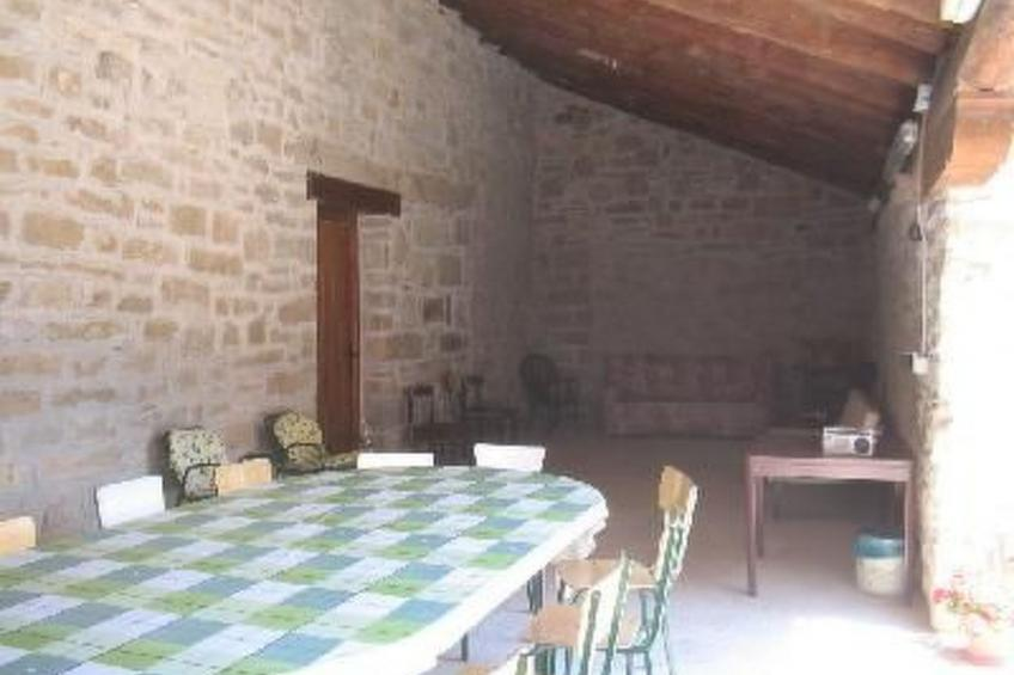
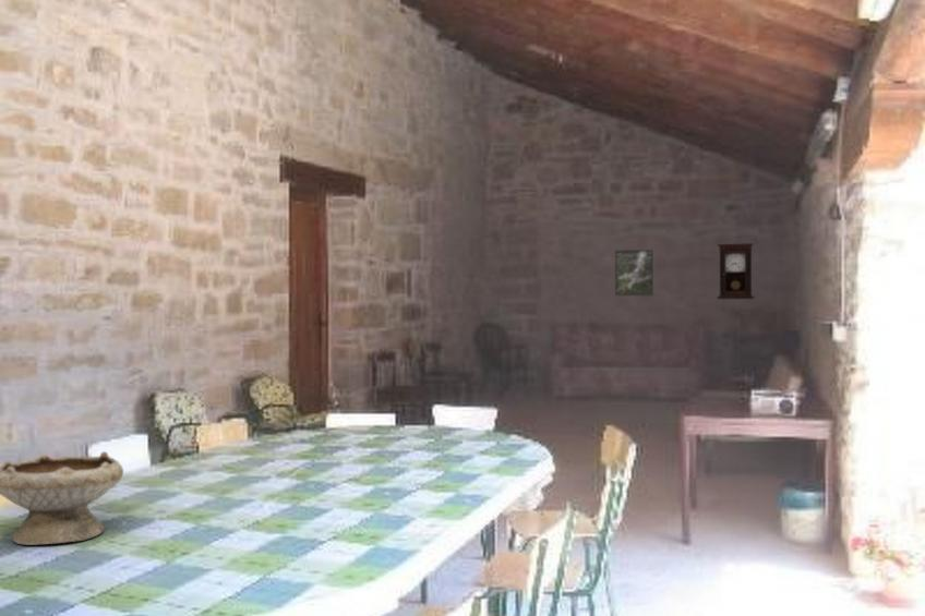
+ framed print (634, 273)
+ bowl (58, 497)
+ pendulum clock (735, 271)
